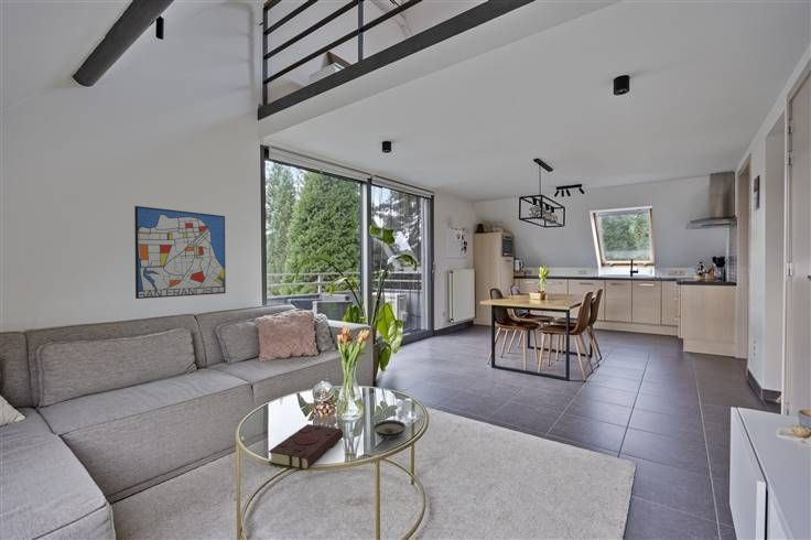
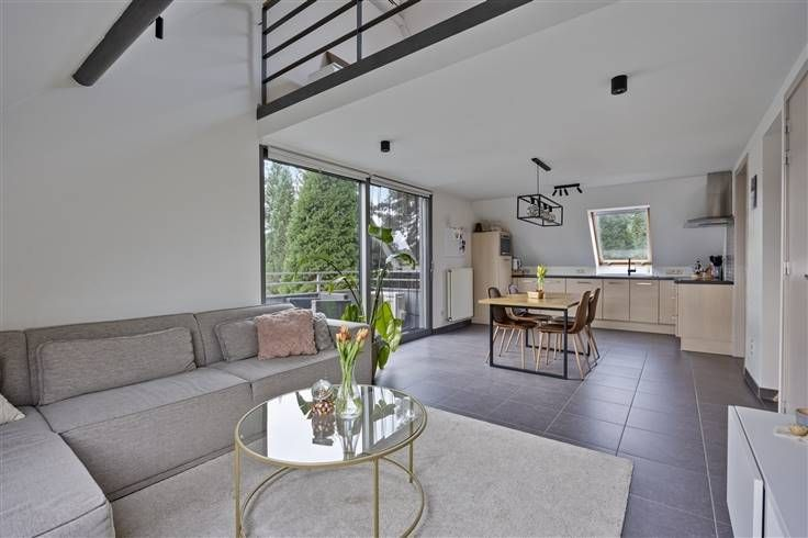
- saucer (389, 430)
- wall art (184, 253)
- book (311, 442)
